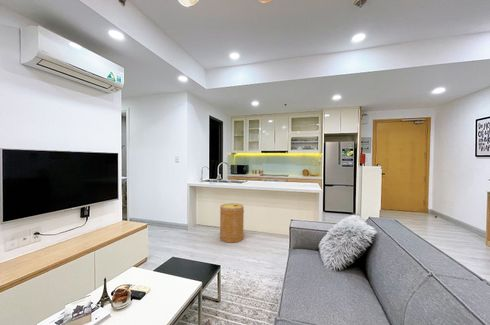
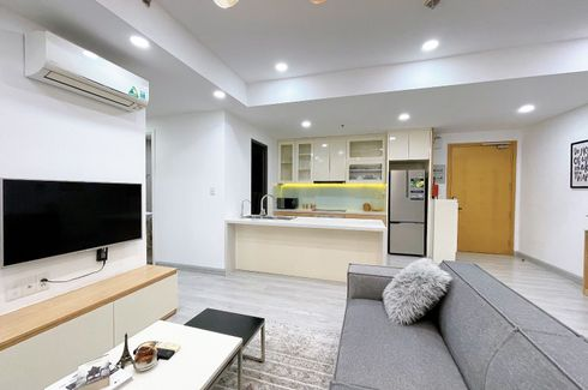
- basket (231, 222)
